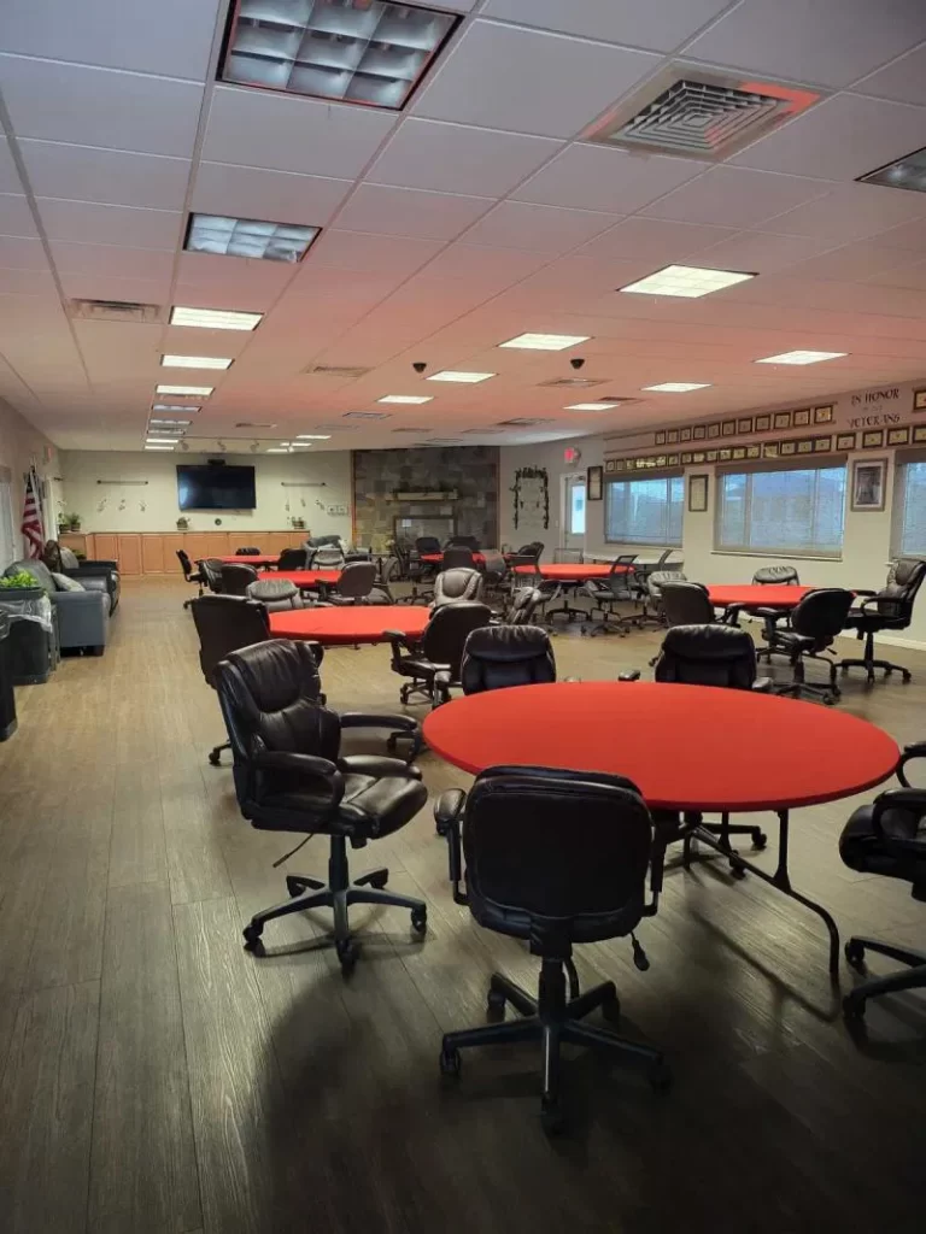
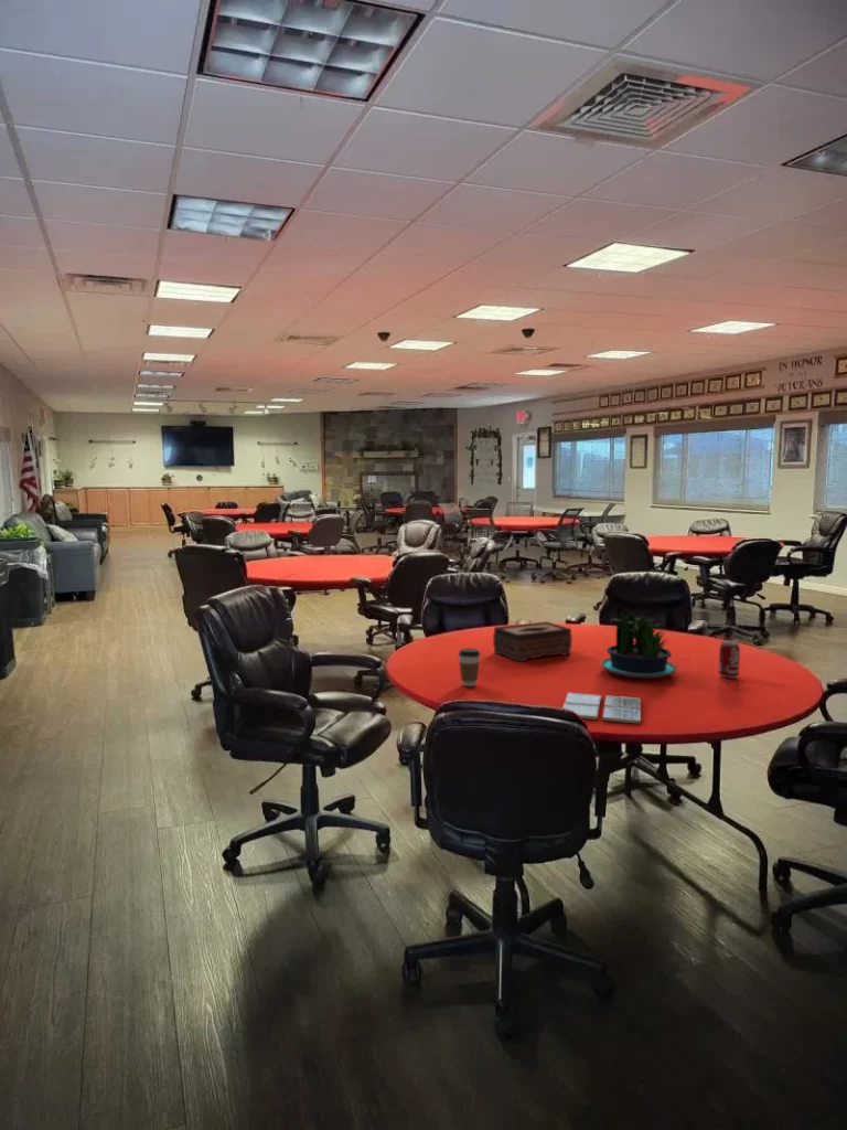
+ potted plant (639, 641)
+ tissue box (532, 640)
+ beverage can (729, 659)
+ drink coaster (599, 706)
+ coffee cup (469, 667)
